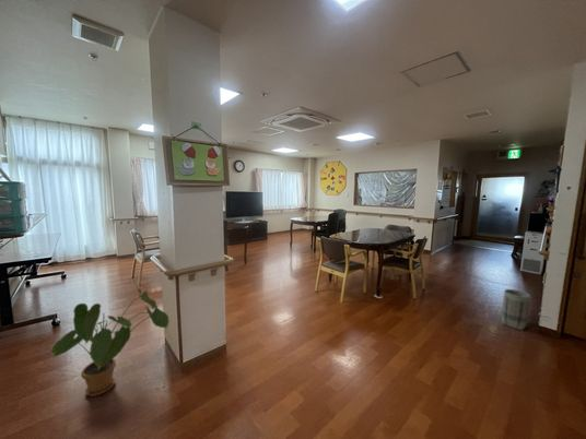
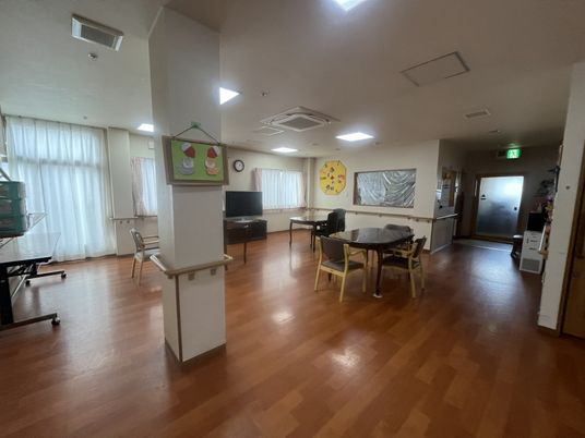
- basket (515, 309)
- house plant (113, 342)
